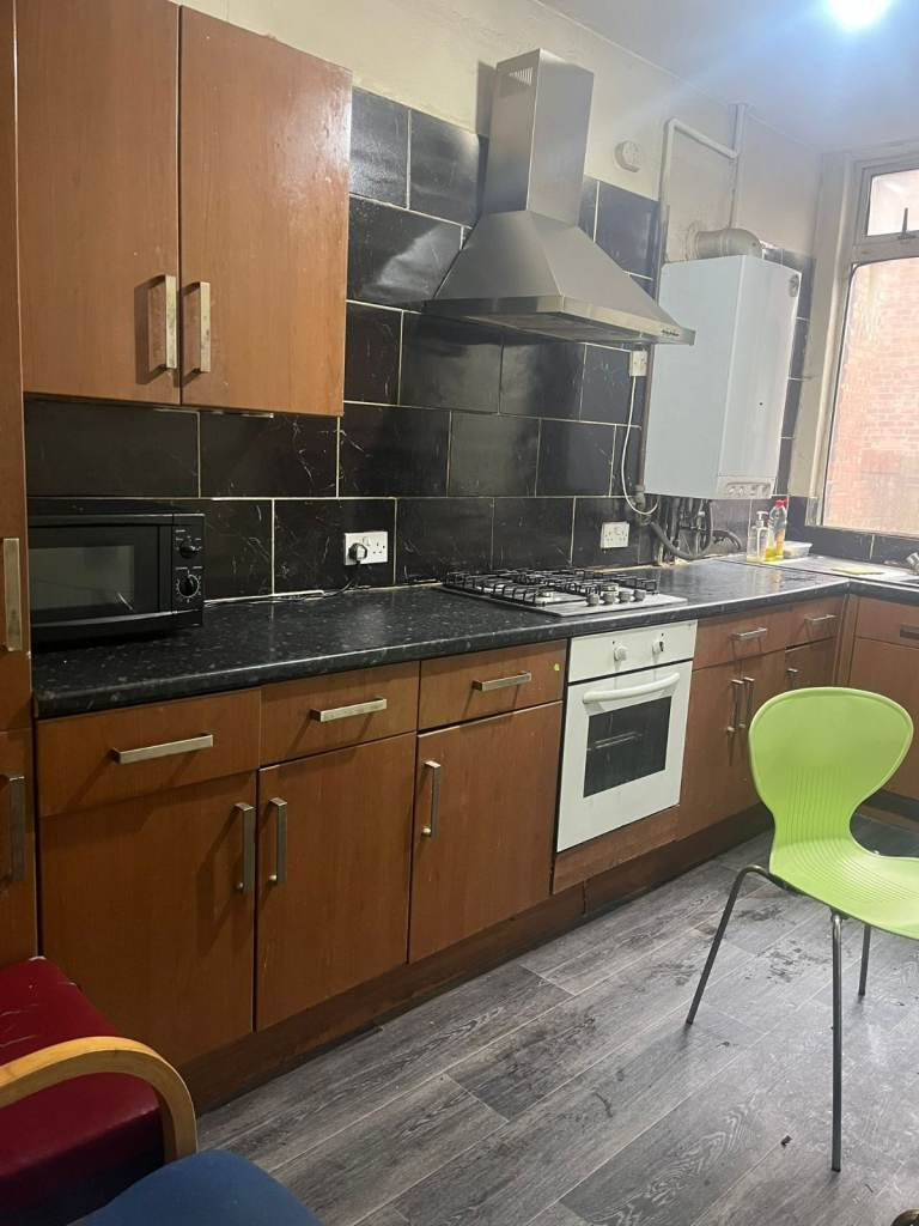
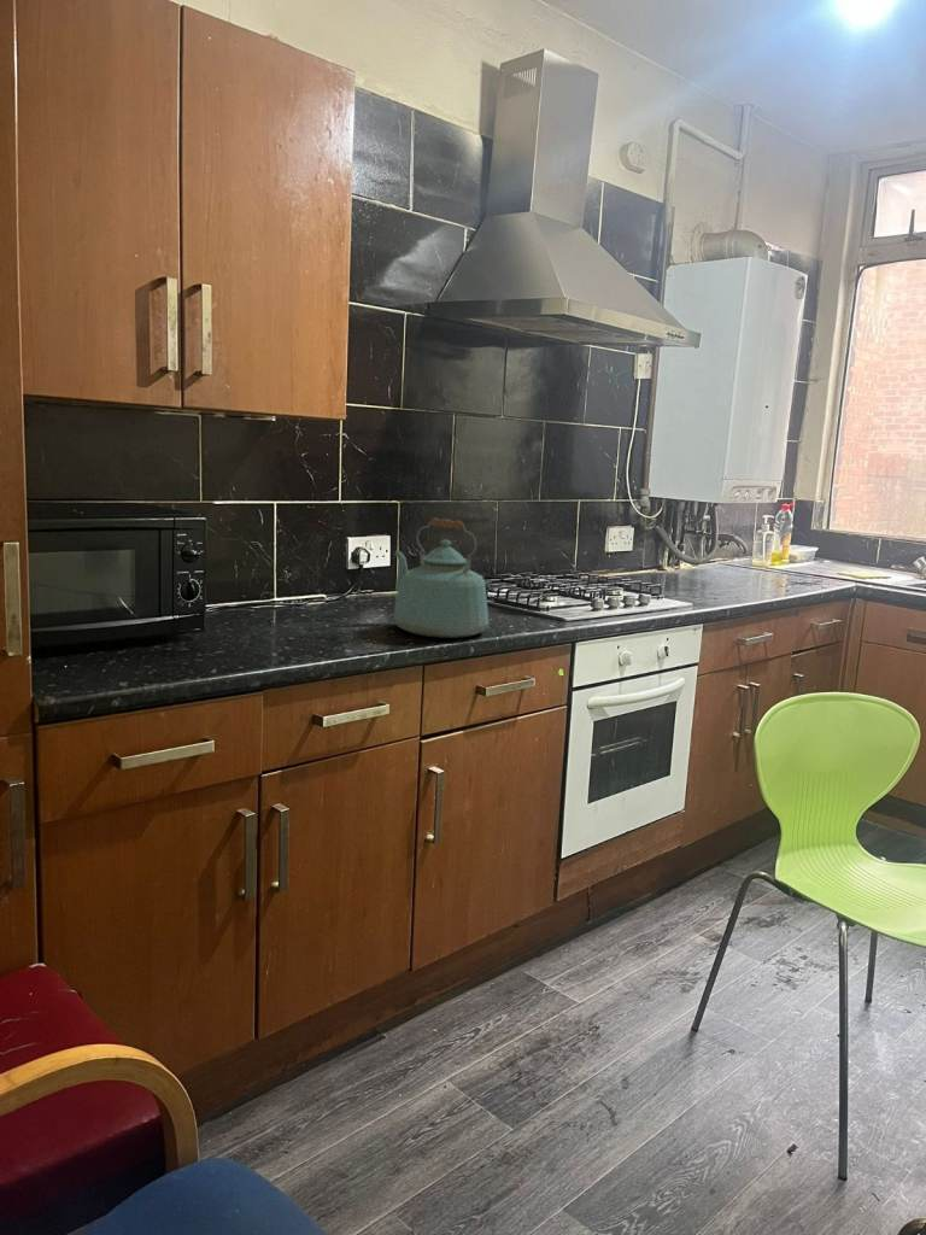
+ kettle (436, 573)
